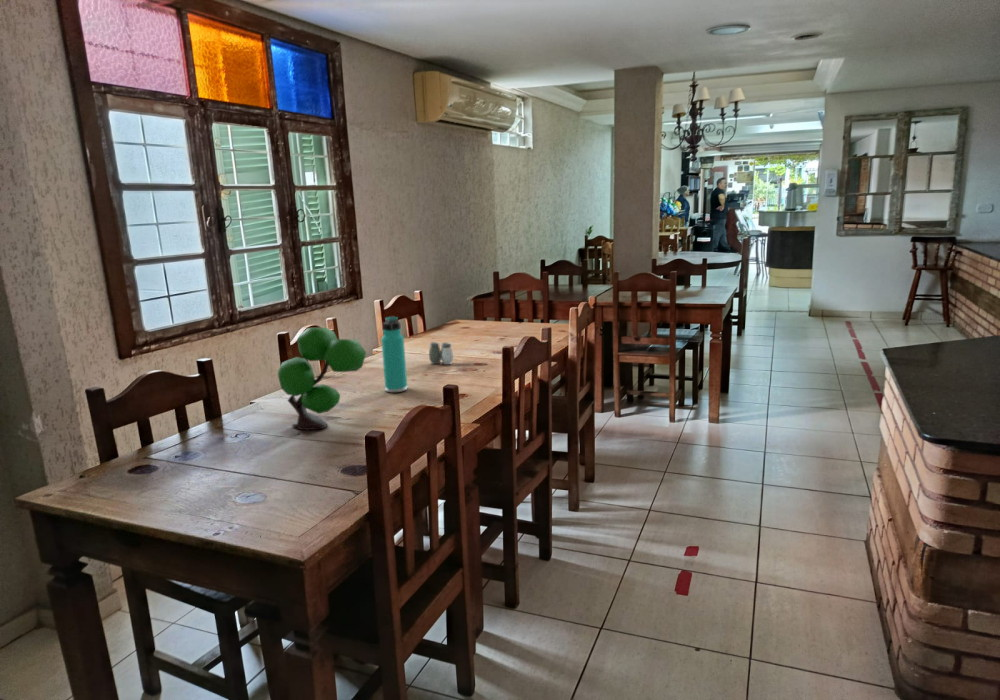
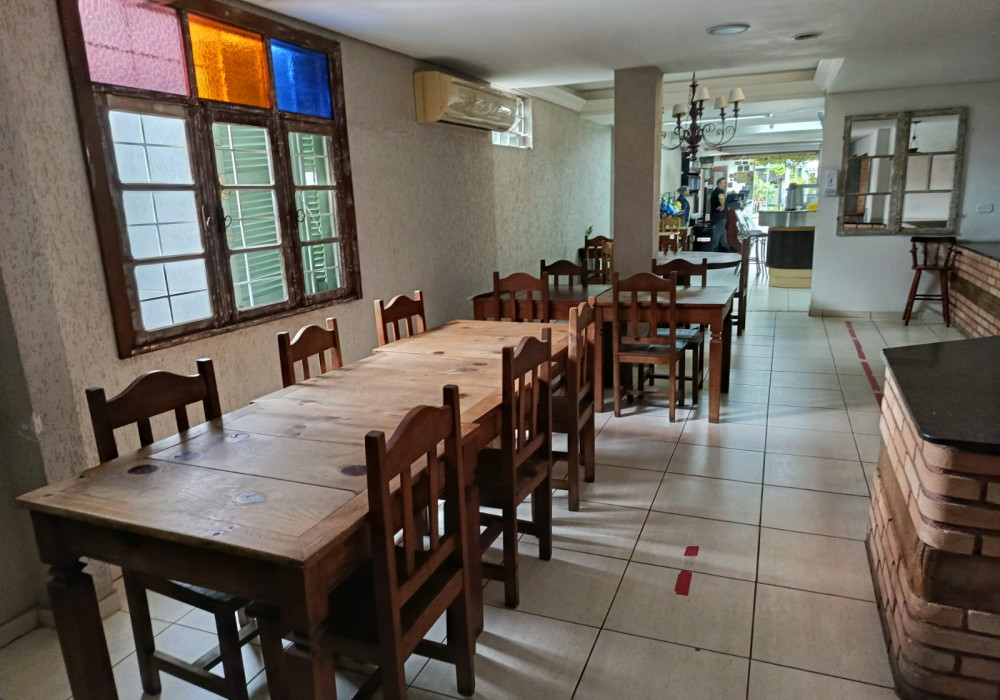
- salt and pepper shaker (440, 352)
- plant (322, 377)
- thermos bottle (393, 353)
